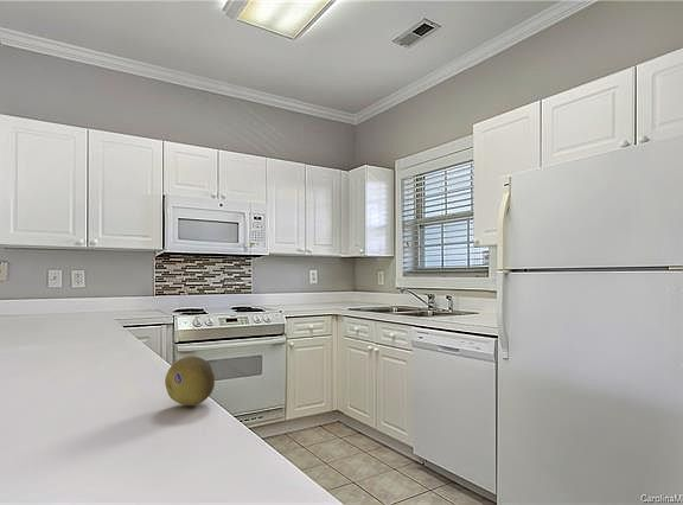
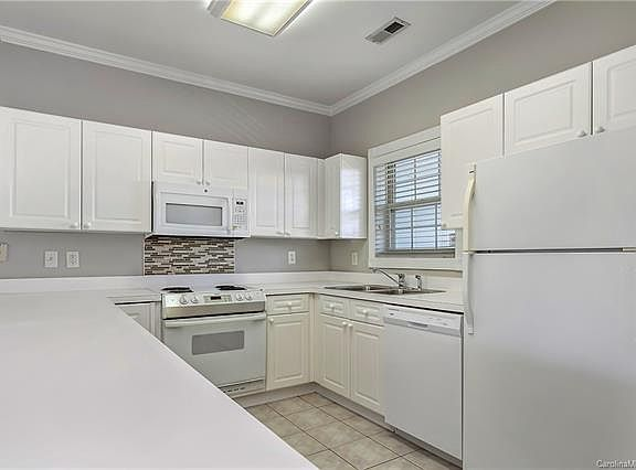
- fruit (190, 381)
